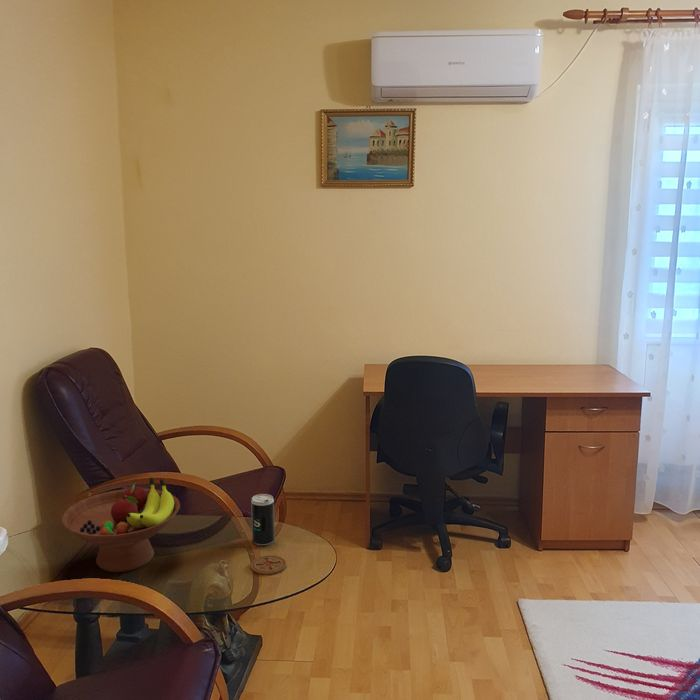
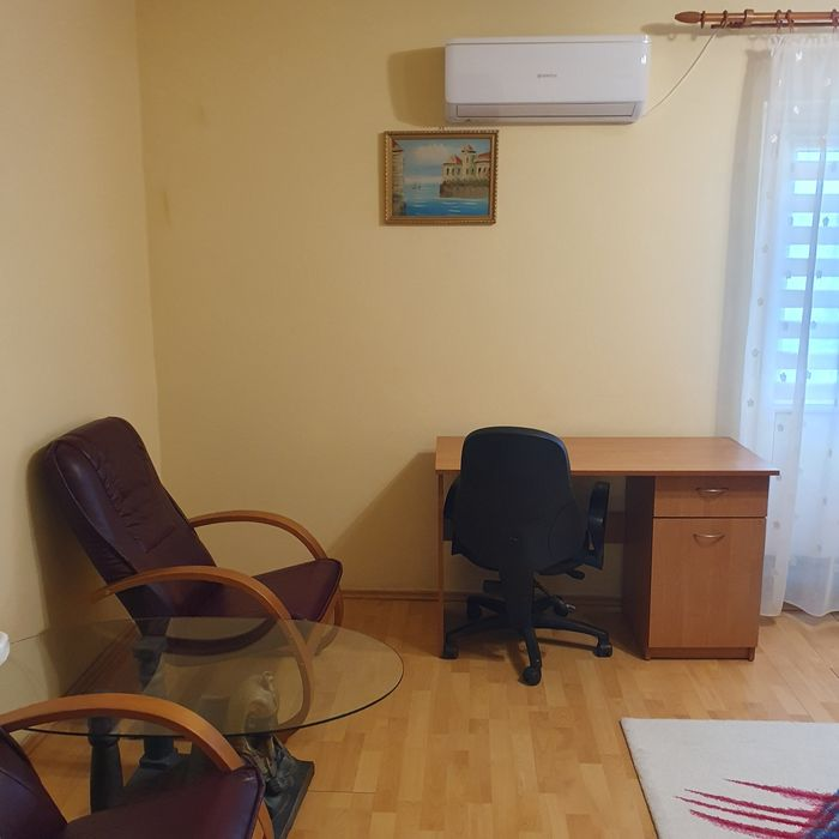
- fruit bowl (123, 525)
- coaster (268, 564)
- beverage can (262, 519)
